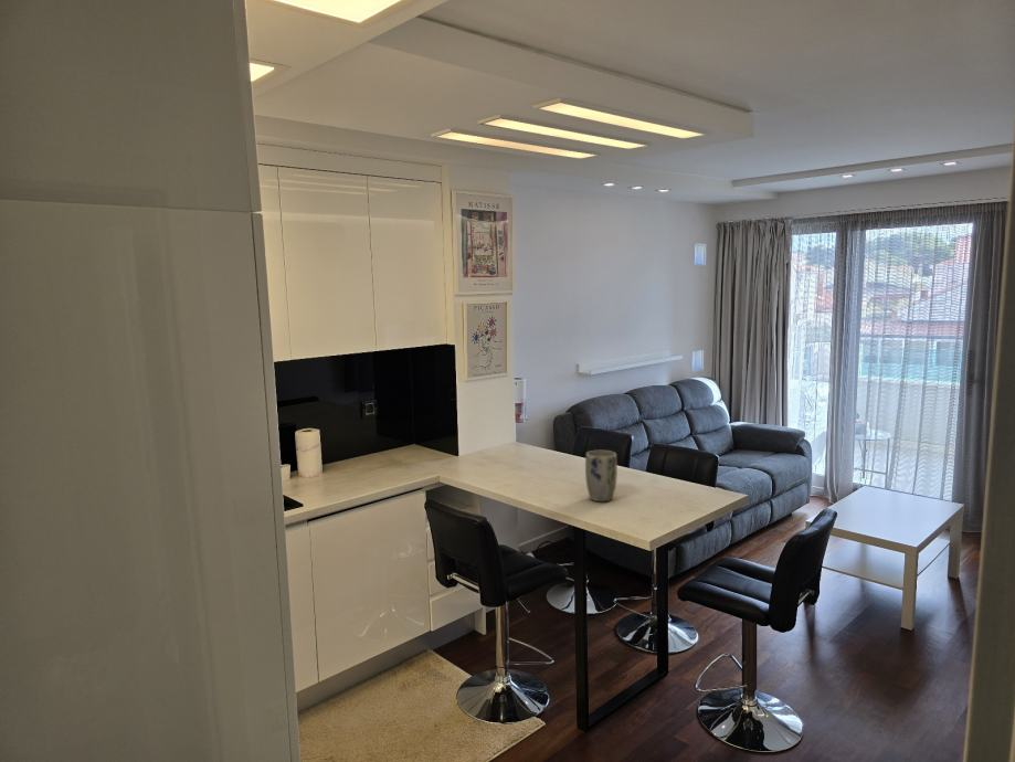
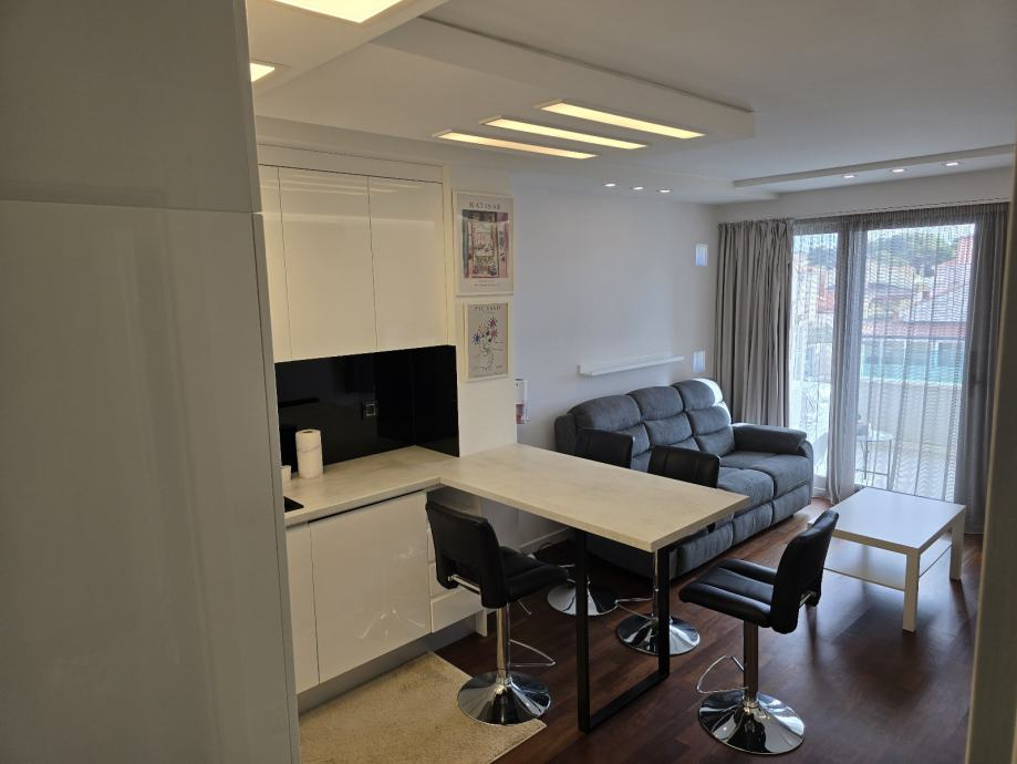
- plant pot (601, 476)
